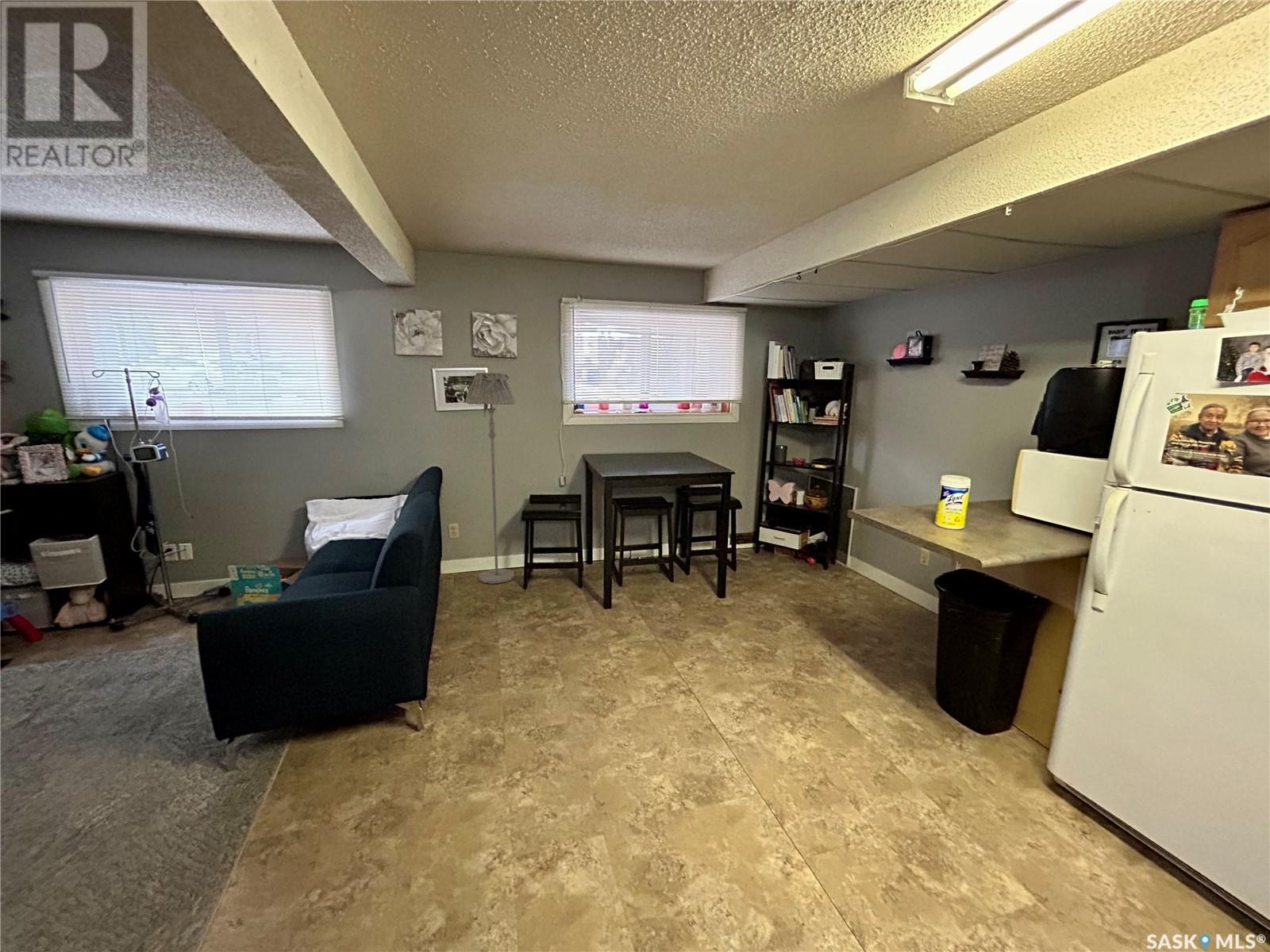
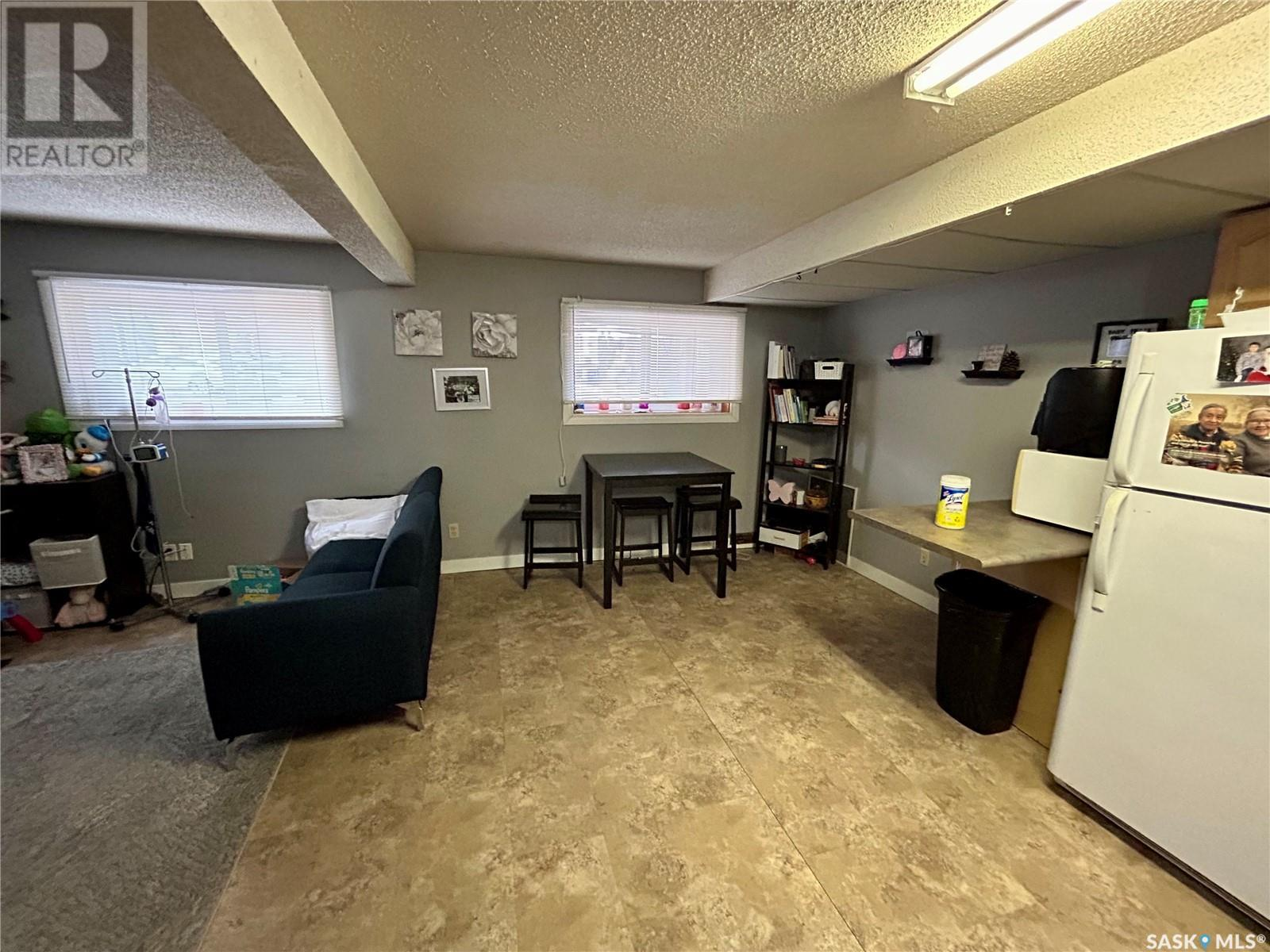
- floor lamp (493, 478)
